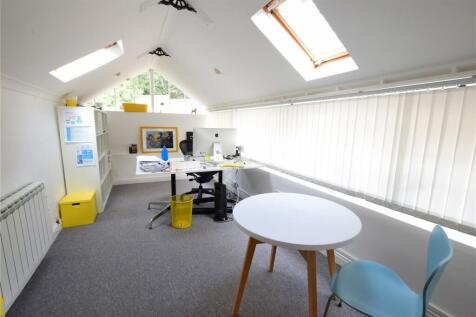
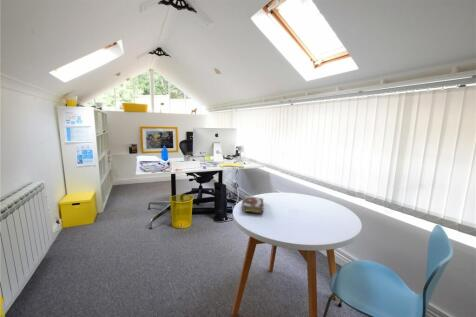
+ book (252, 203)
